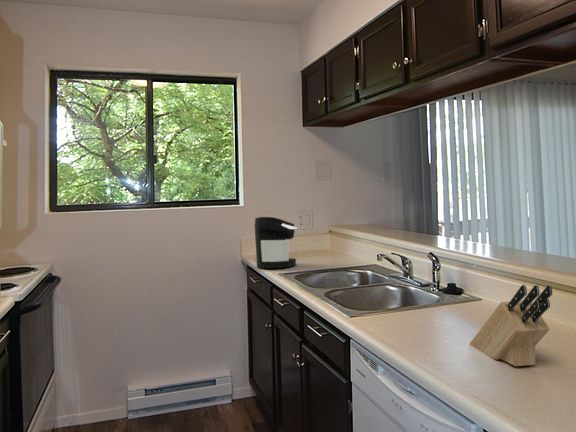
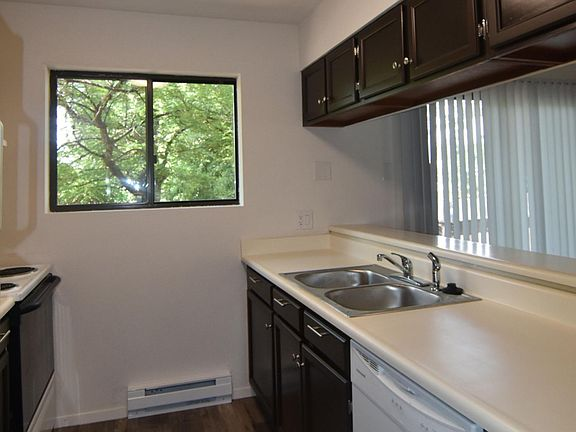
- knife block (509, 319)
- coffee maker (276, 241)
